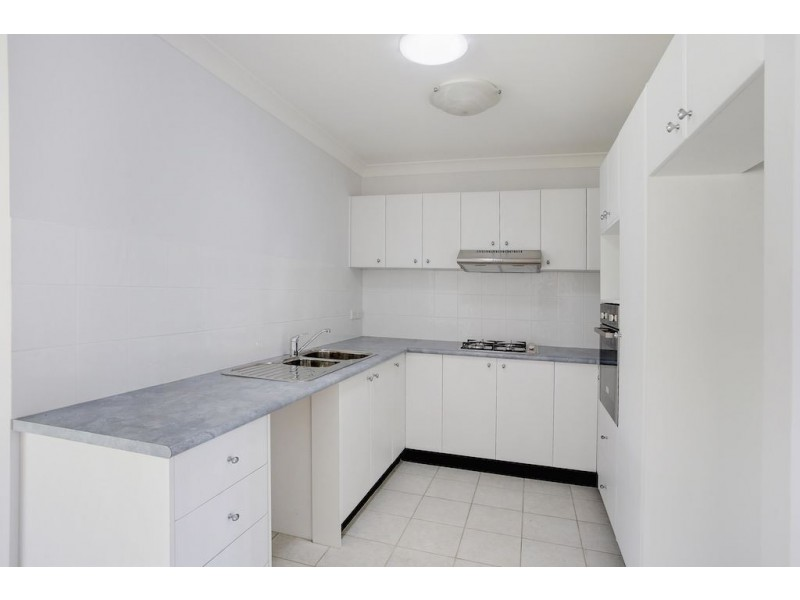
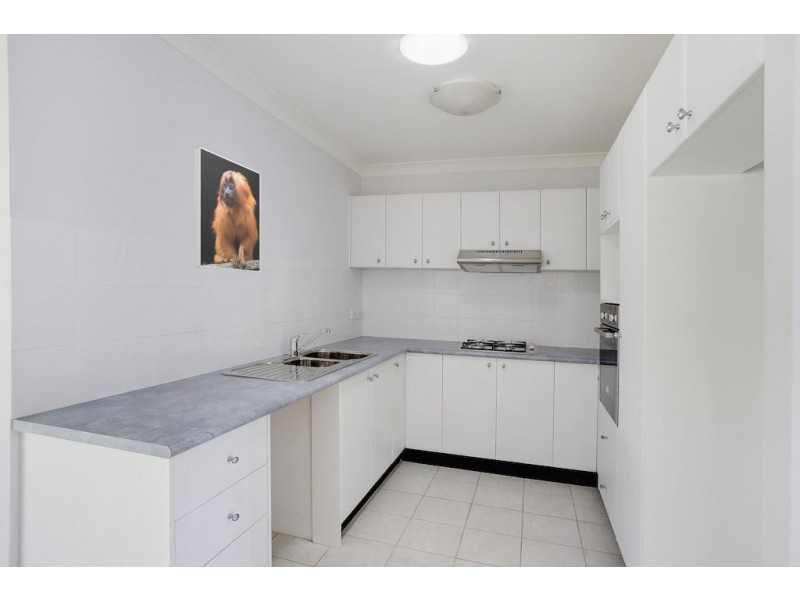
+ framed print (230, 215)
